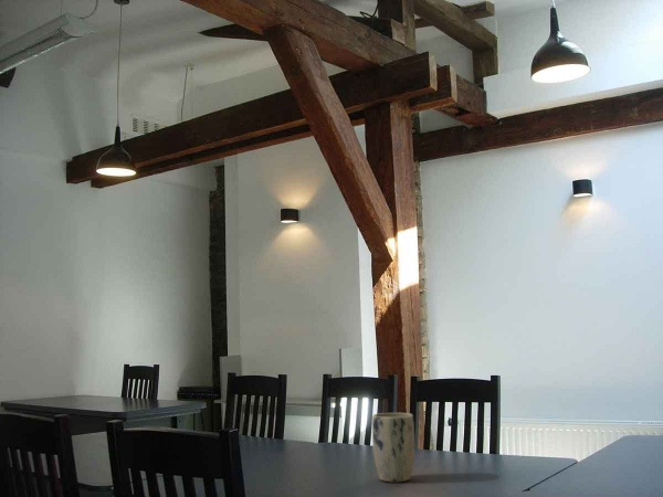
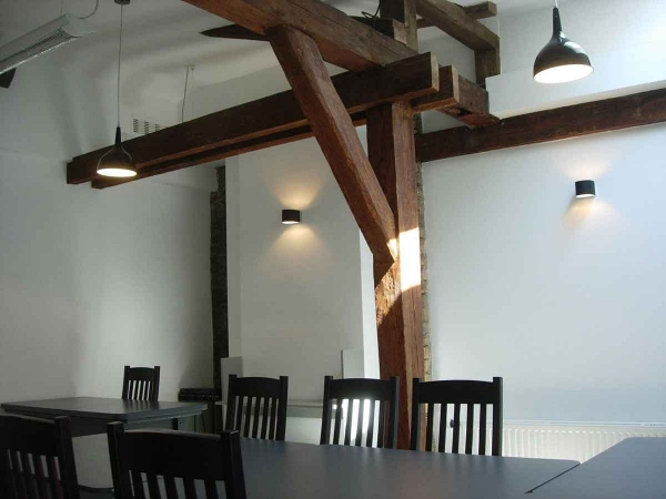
- plant pot (393, 446)
